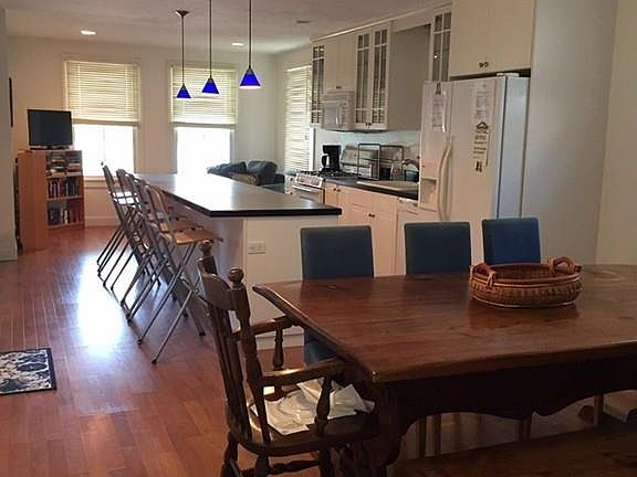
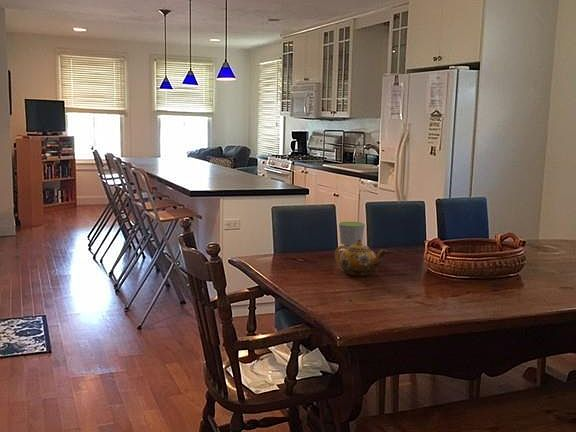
+ teapot (359, 256)
+ cup (351, 240)
